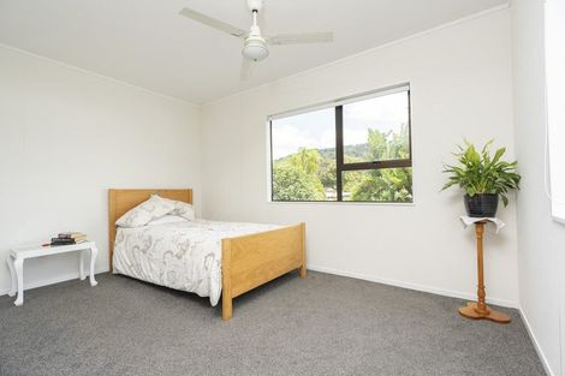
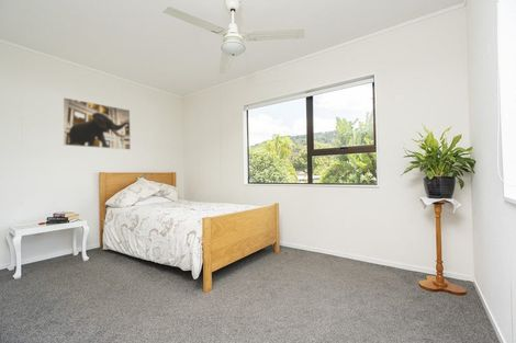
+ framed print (99, 126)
